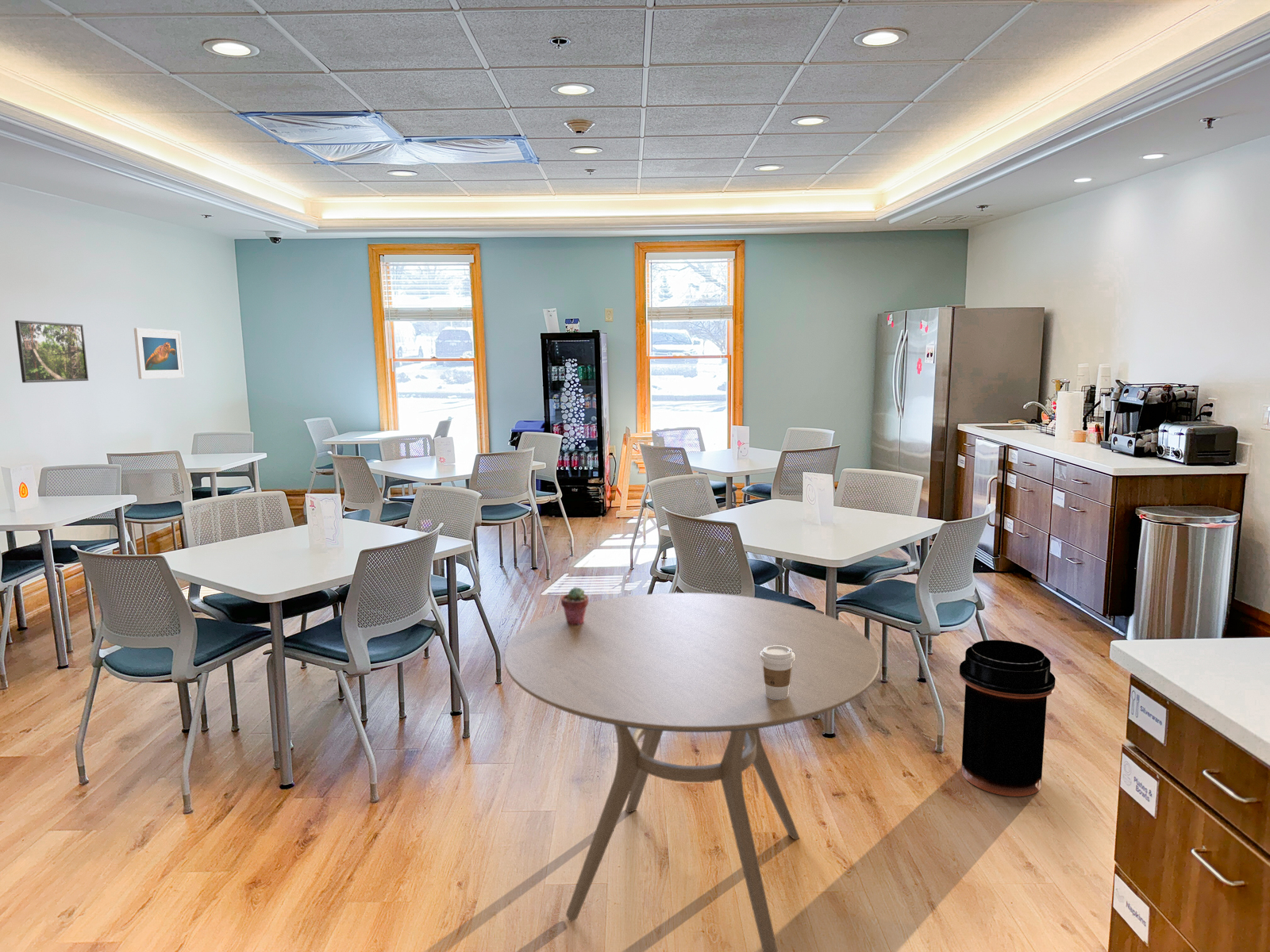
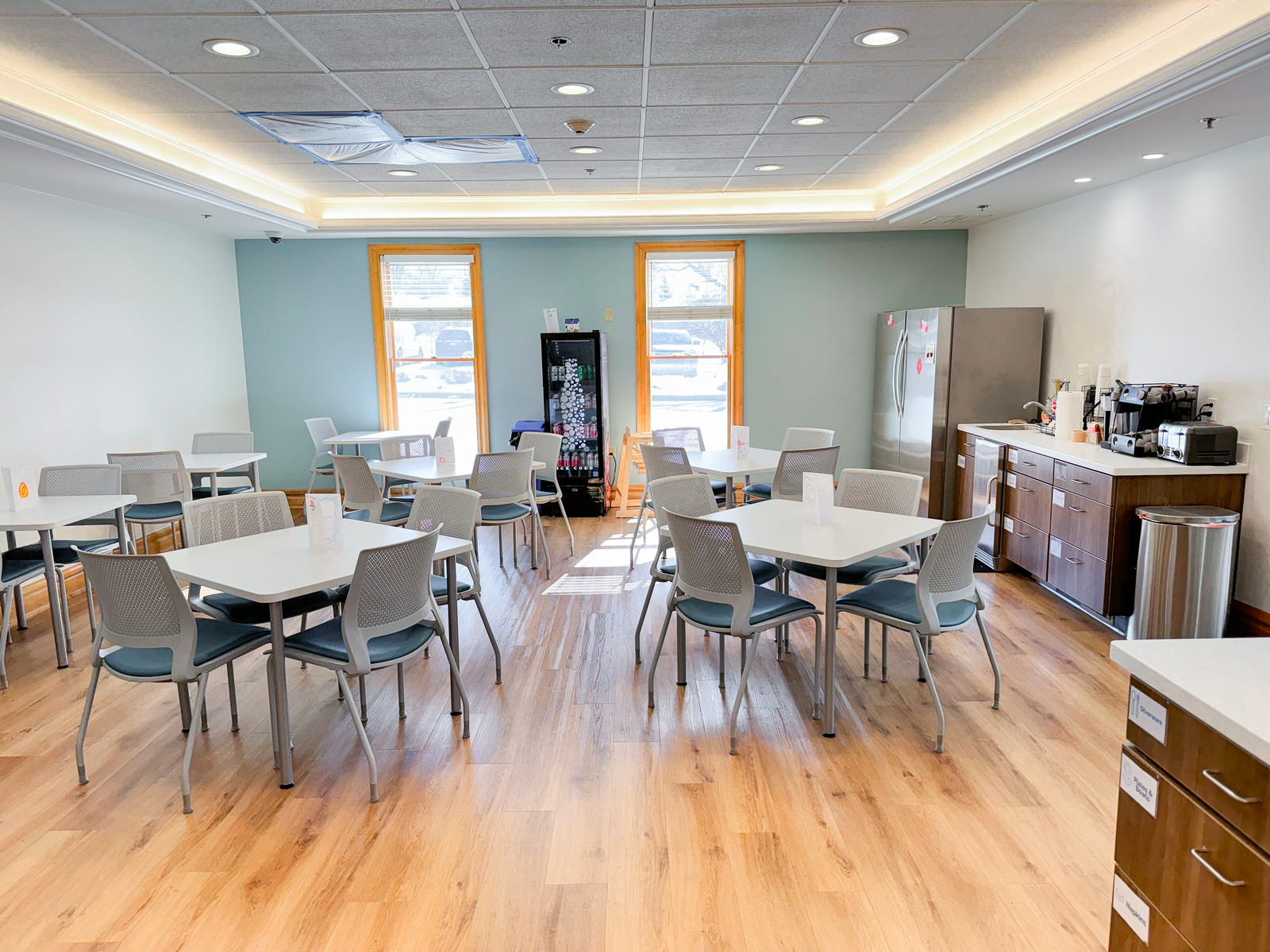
- trash can (1003, 714)
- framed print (160, 354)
- coffee cup (777, 671)
- potted succulent (575, 604)
- dining table (689, 766)
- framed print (53, 352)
